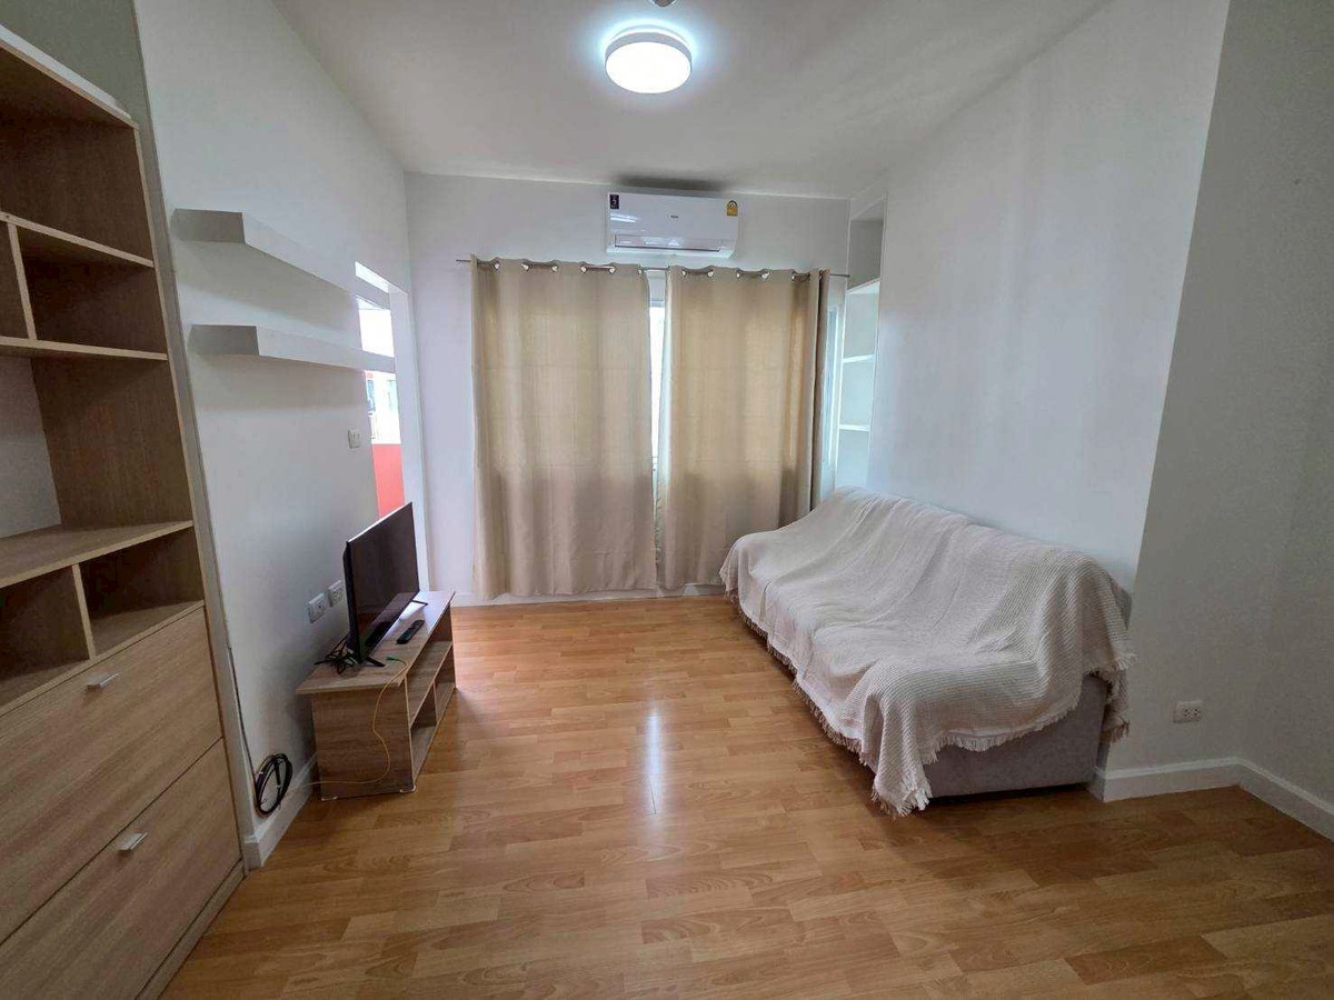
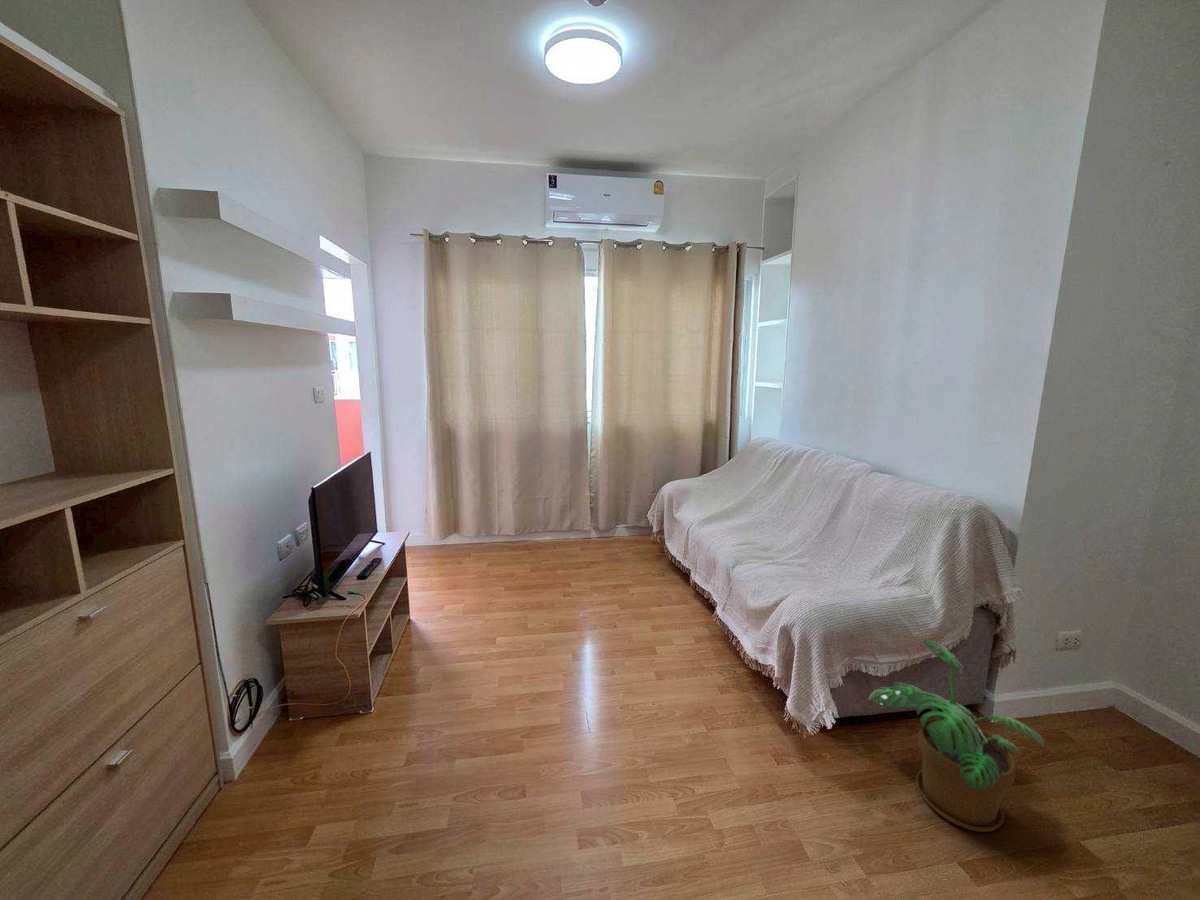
+ potted plant (939, 735)
